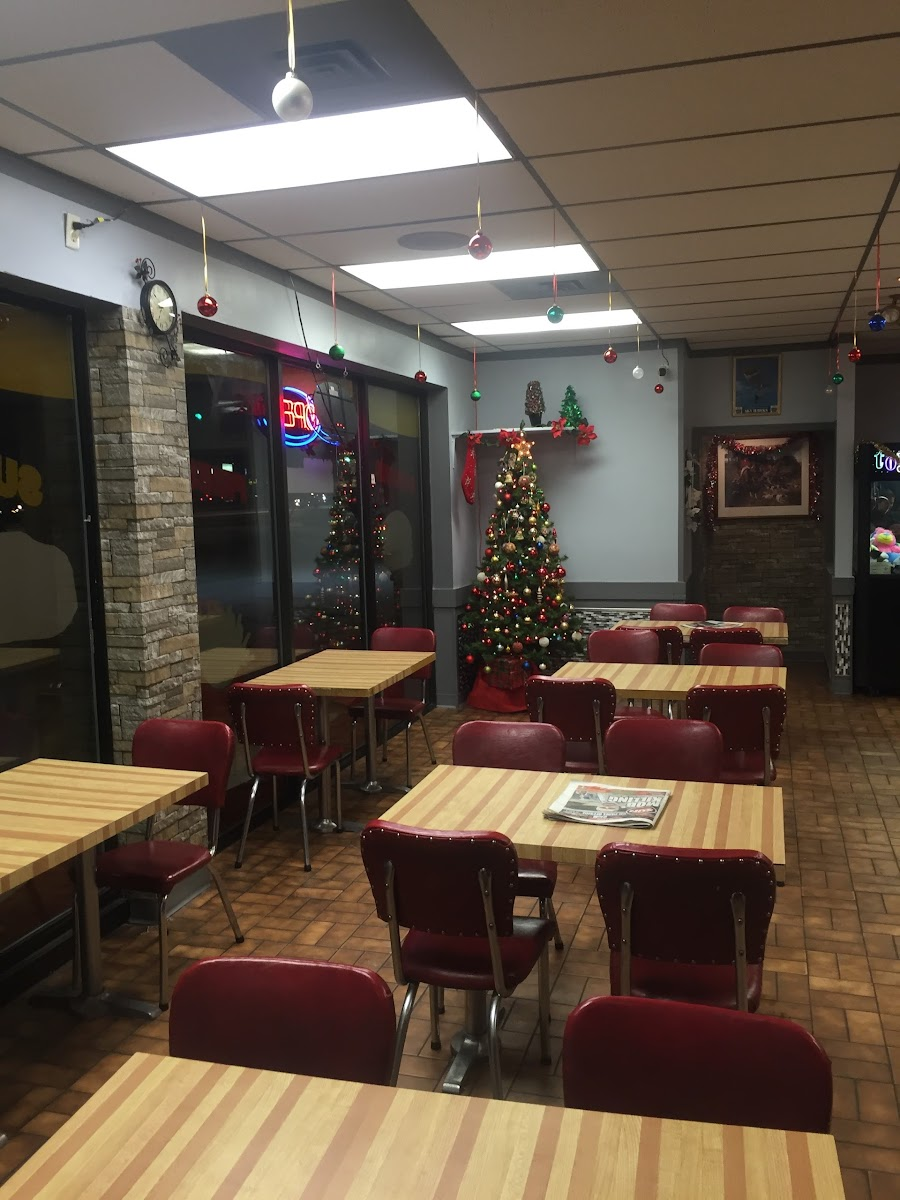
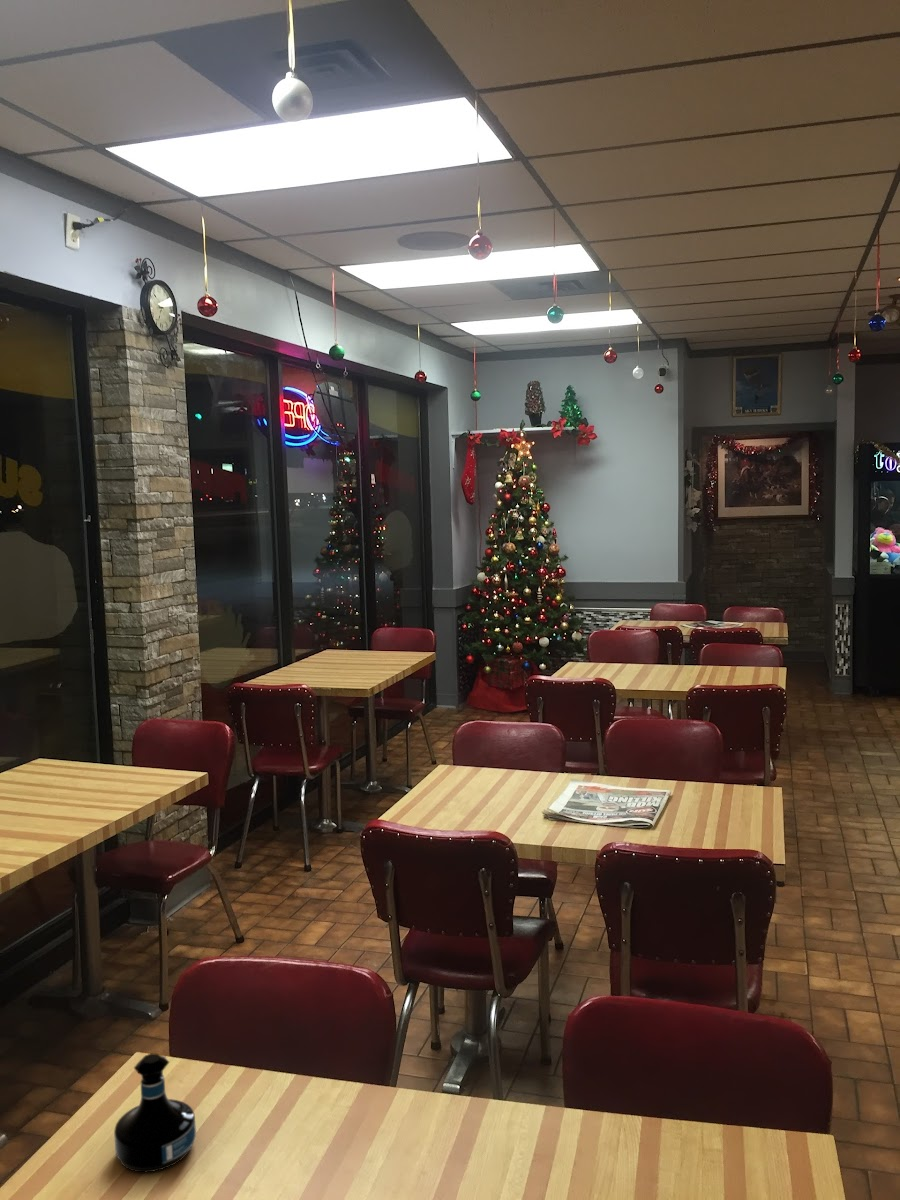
+ tequila bottle (153, 1104)
